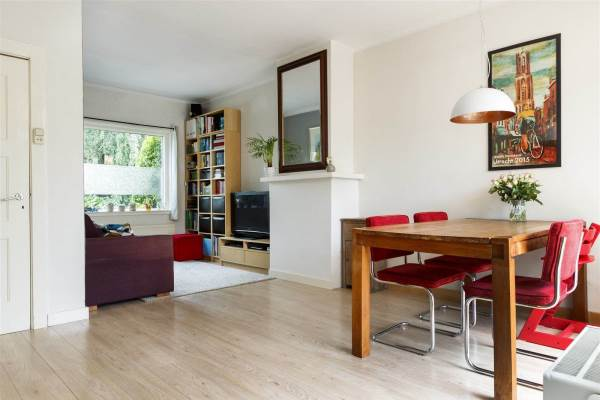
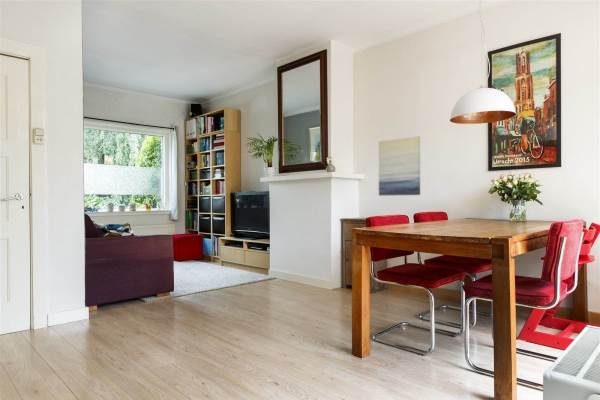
+ wall art (398, 167)
